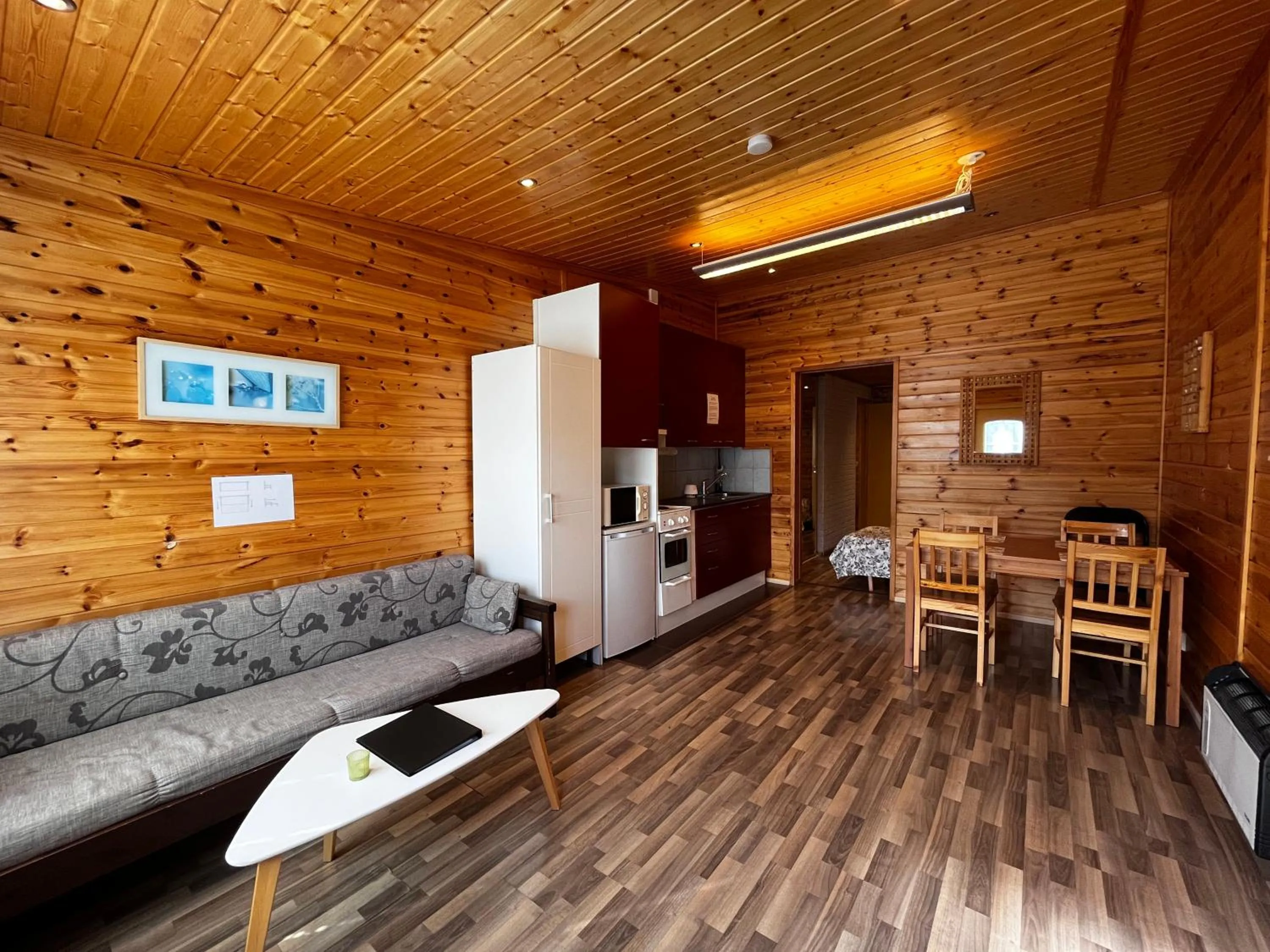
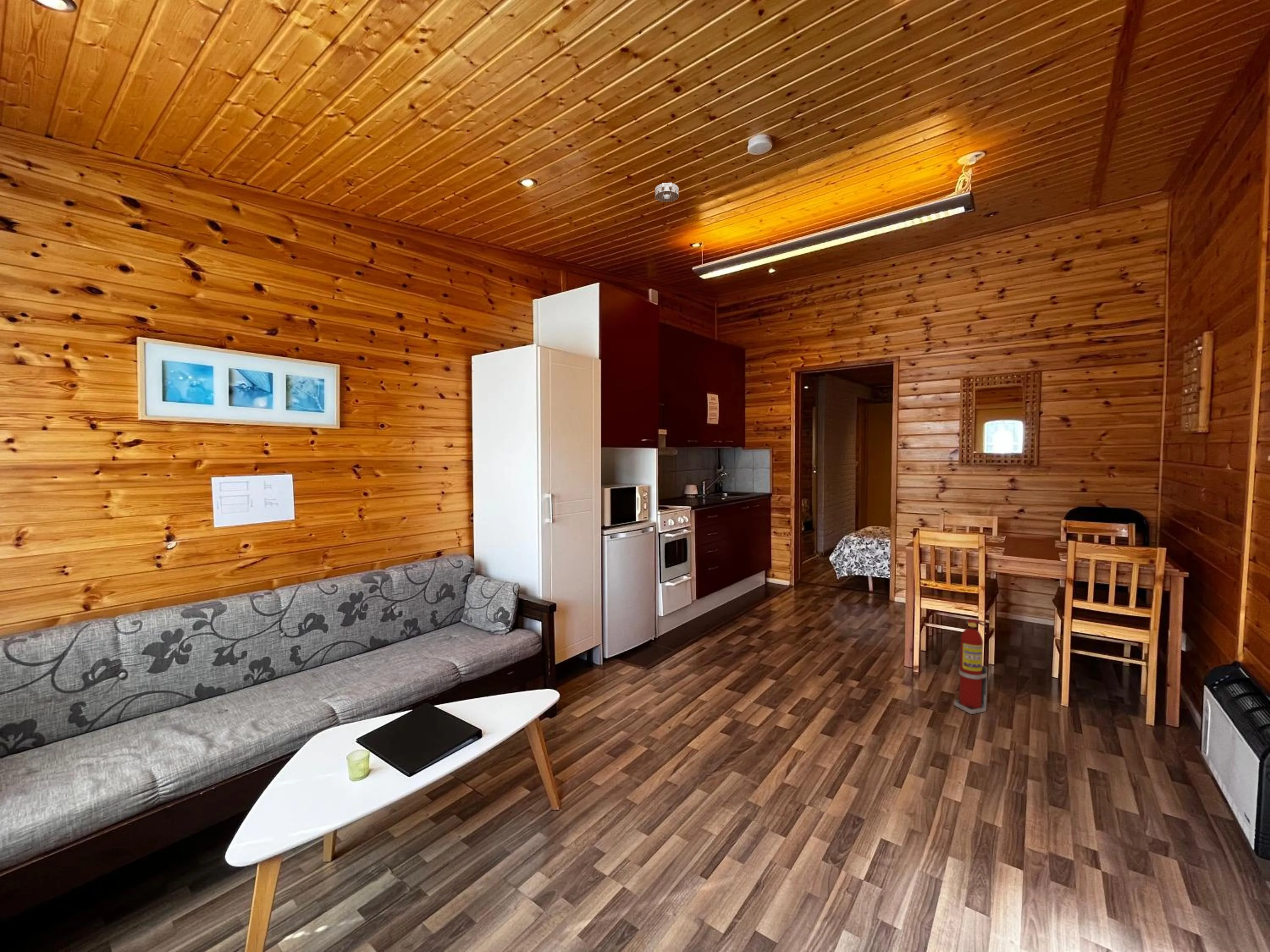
+ fire extinguisher (971, 664)
+ smoke detector (667, 192)
